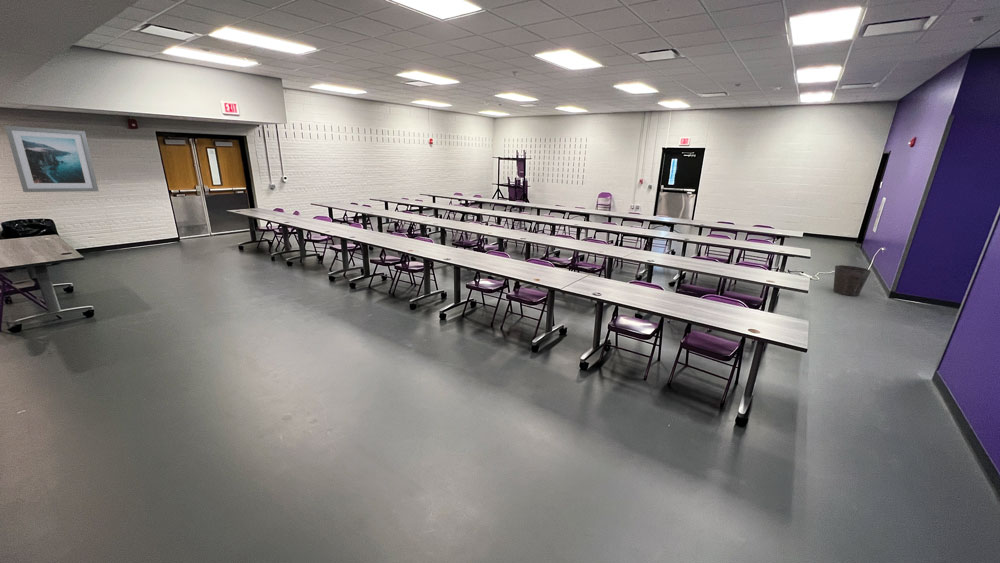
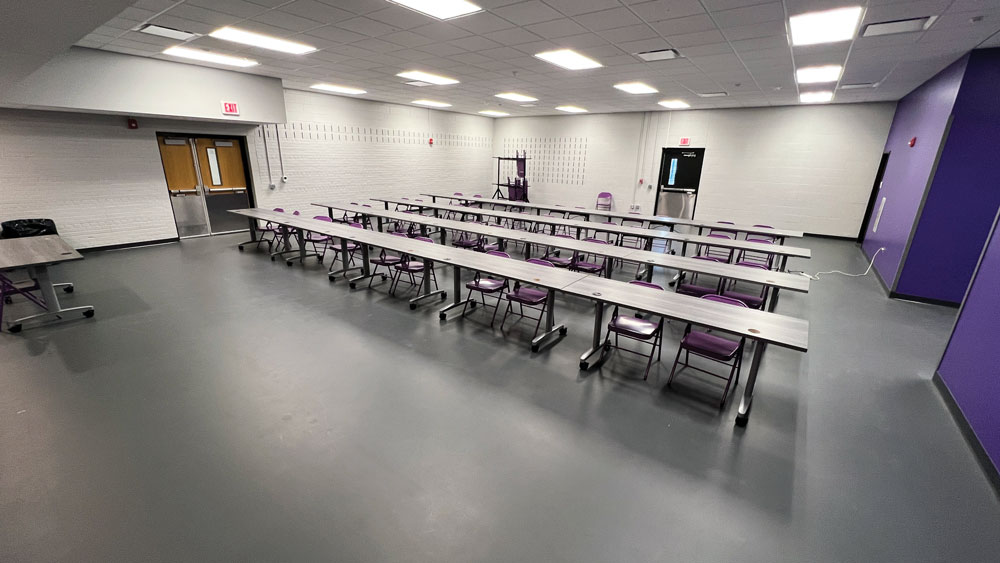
- waste bin (849, 280)
- wall art (54, 160)
